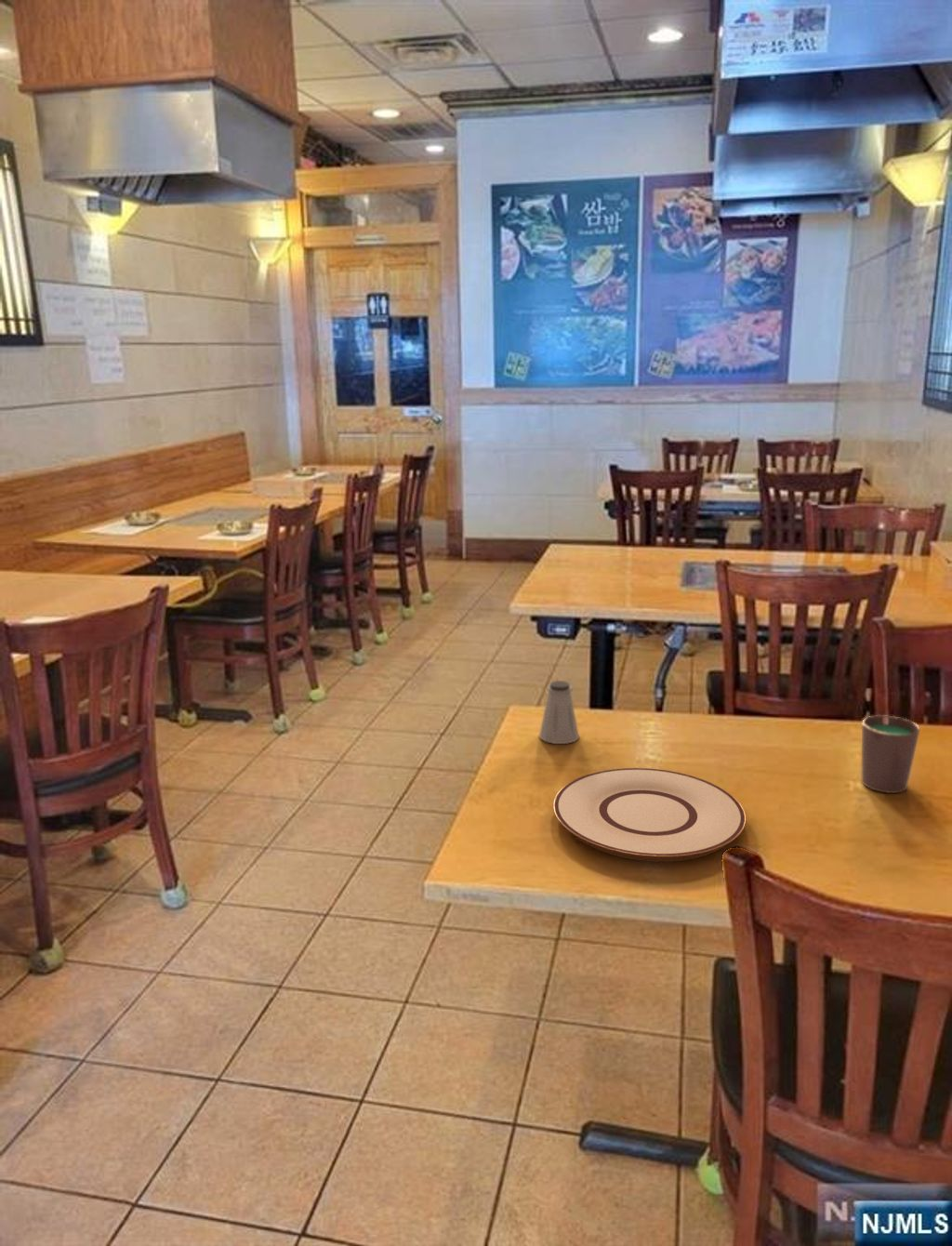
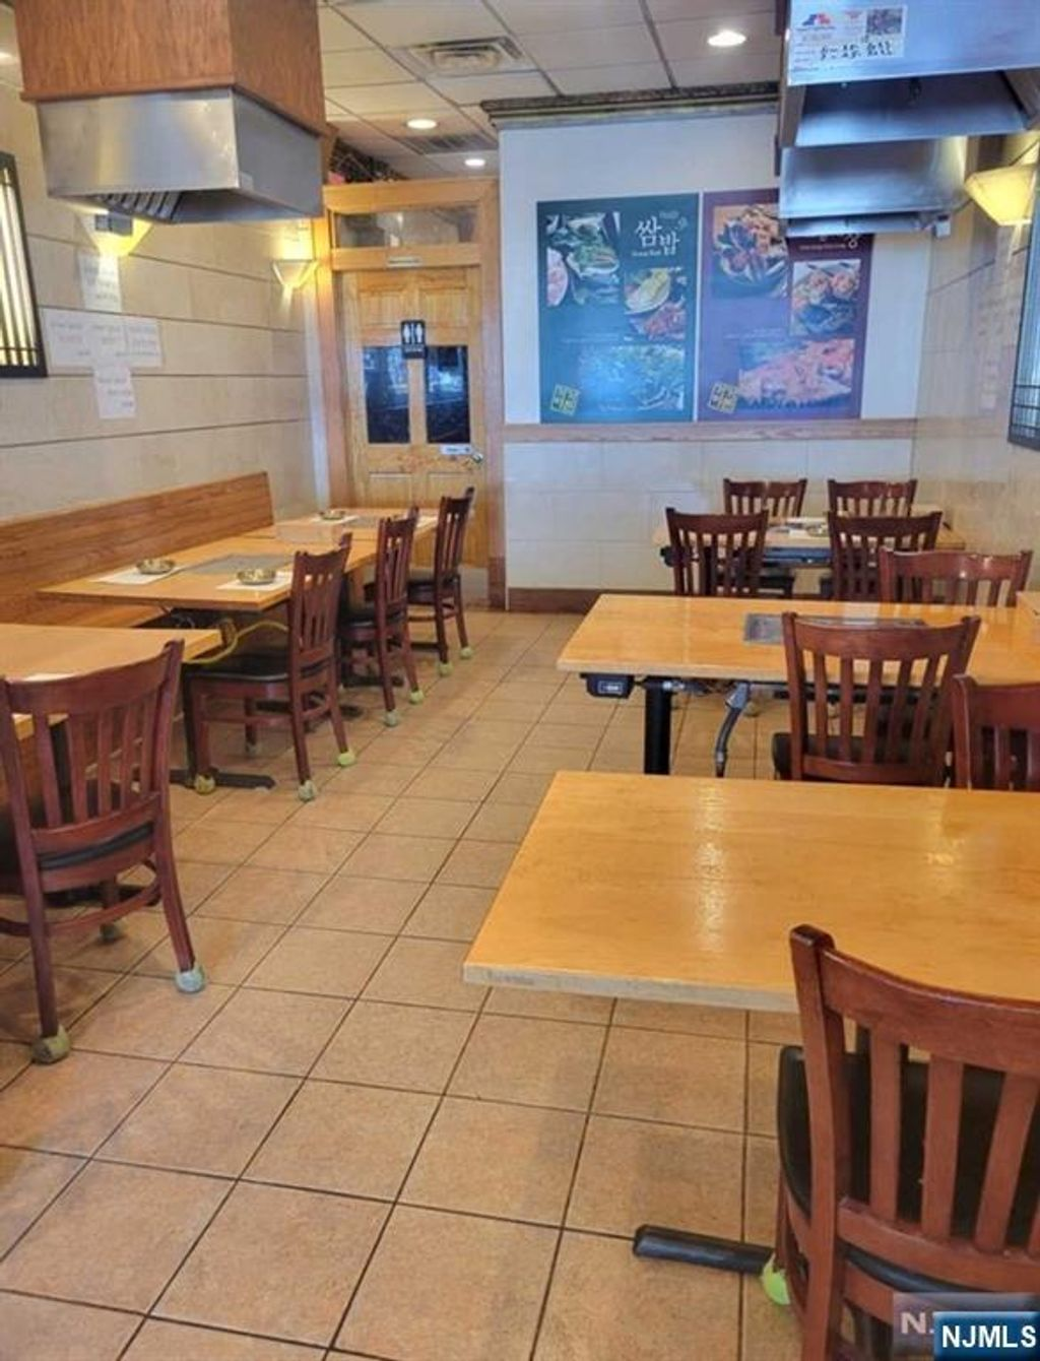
- plate (647, 812)
- cup (887, 754)
- saltshaker (559, 709)
